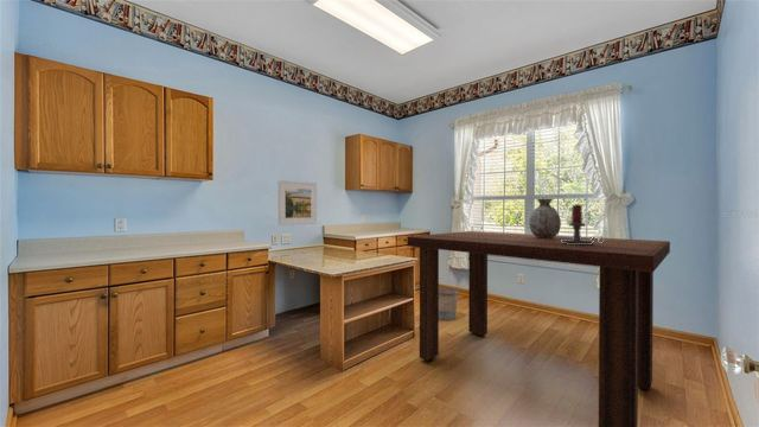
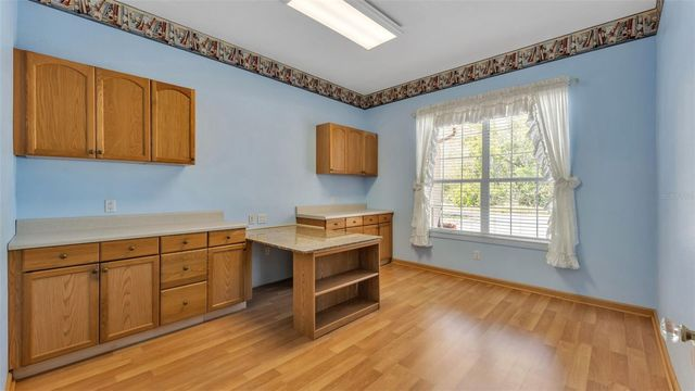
- dining table (486, 305)
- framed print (298, 203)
- candle holder (581, 223)
- wastebasket (446, 304)
- vase (544, 217)
